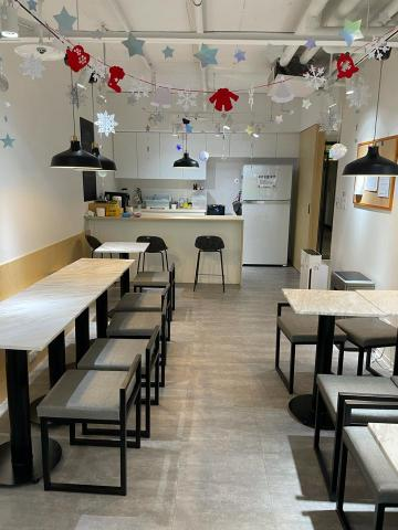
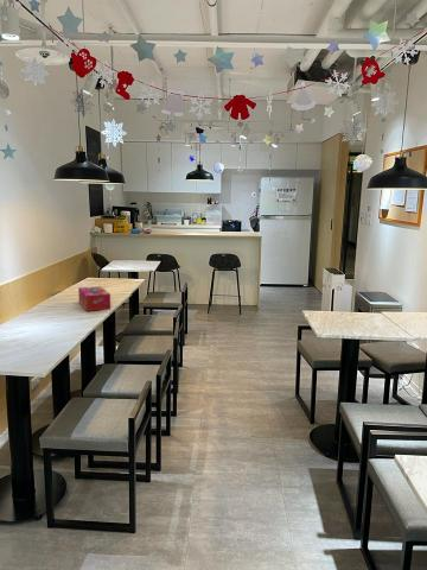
+ tissue box (94, 298)
